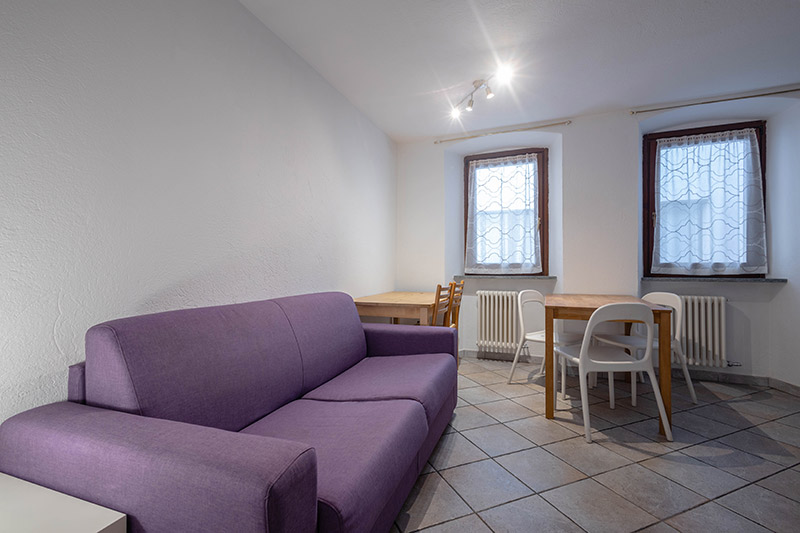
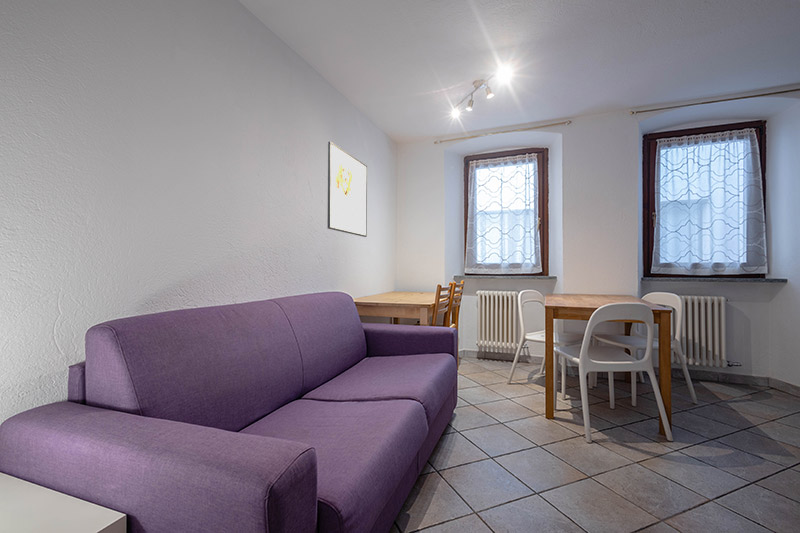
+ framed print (349, 193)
